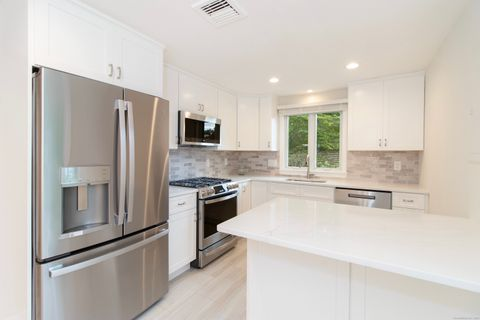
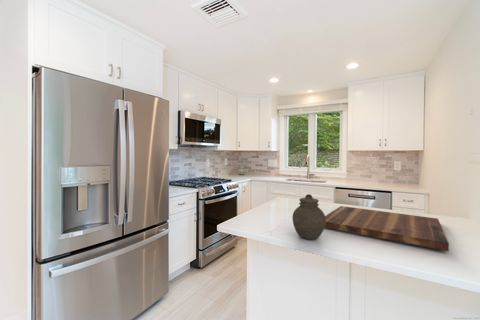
+ cutting board (379, 222)
+ jar (308, 215)
